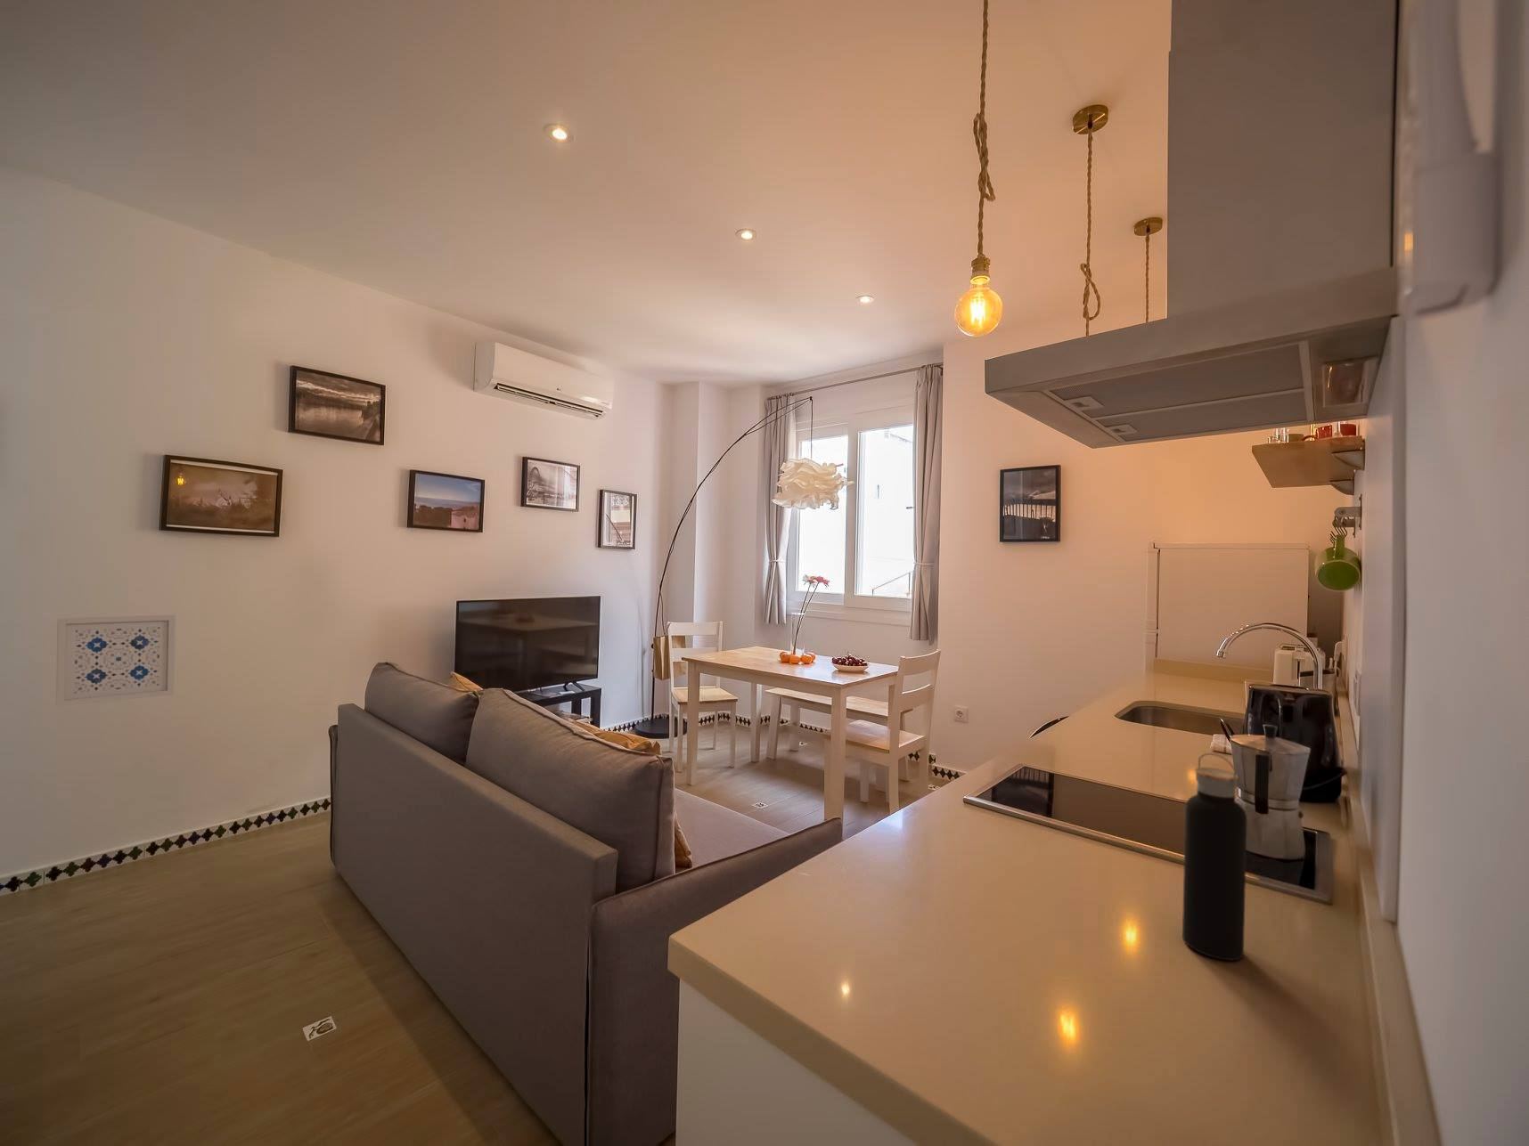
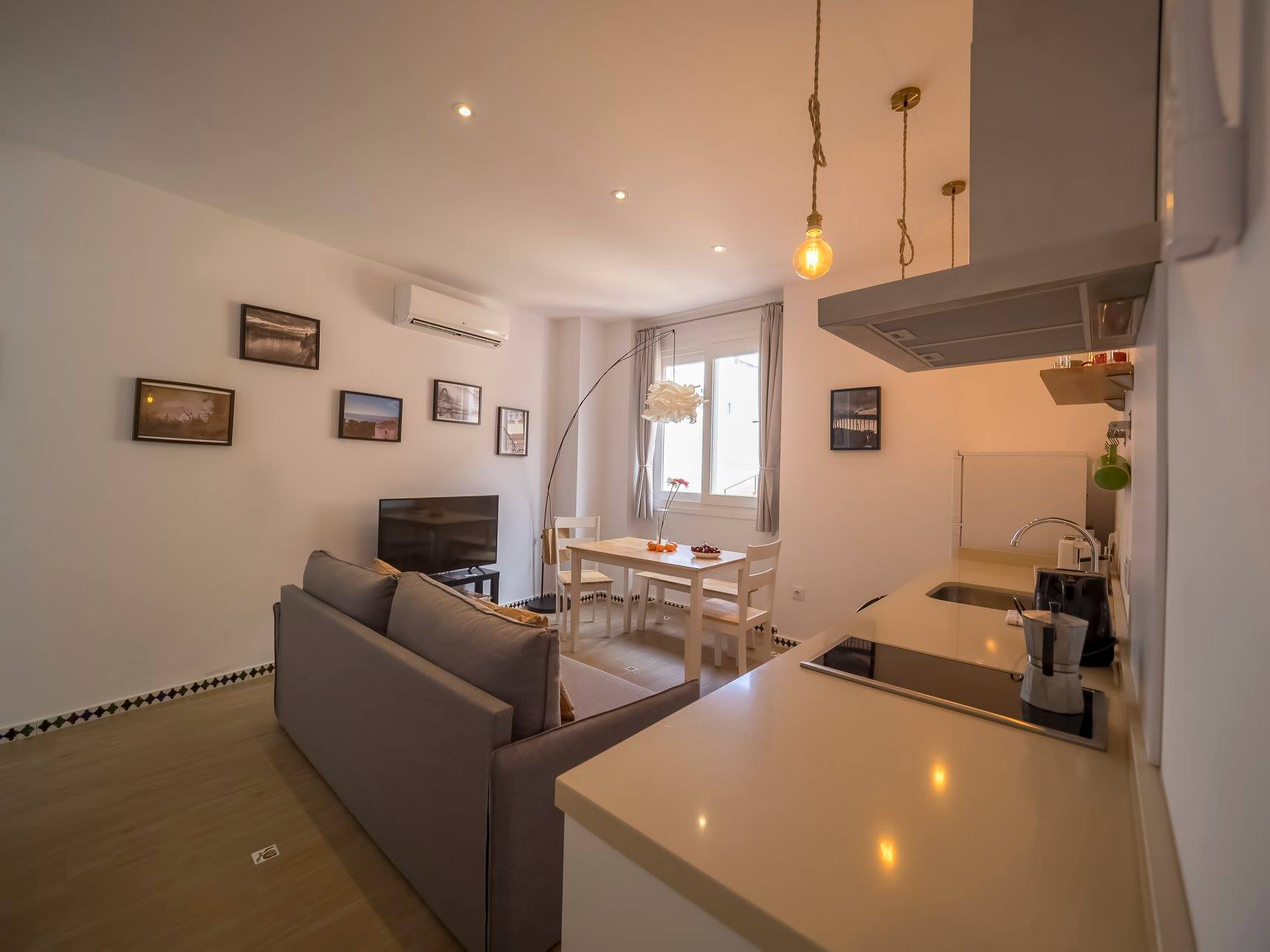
- wall art (118, 658)
- water bottle (1215, 850)
